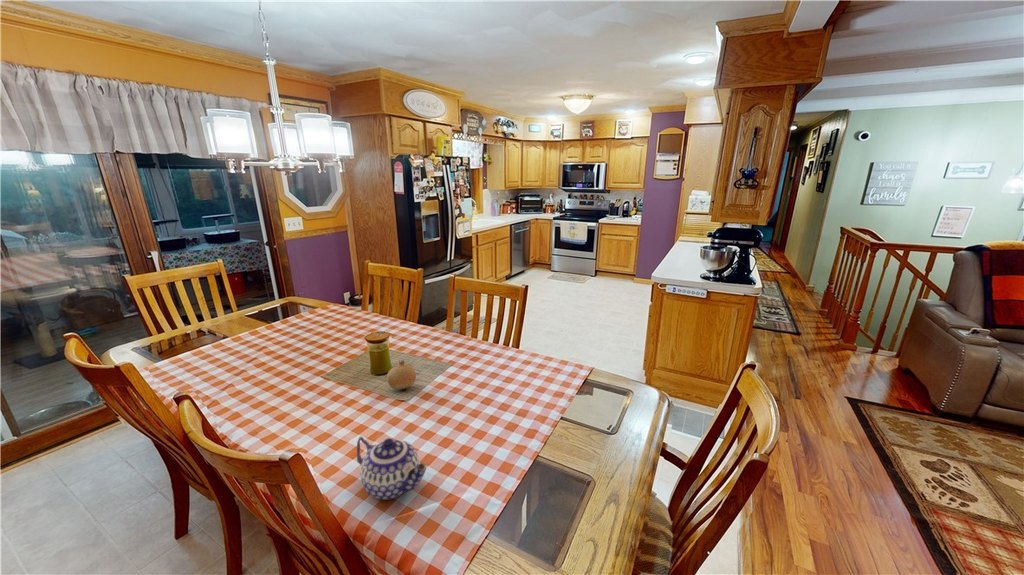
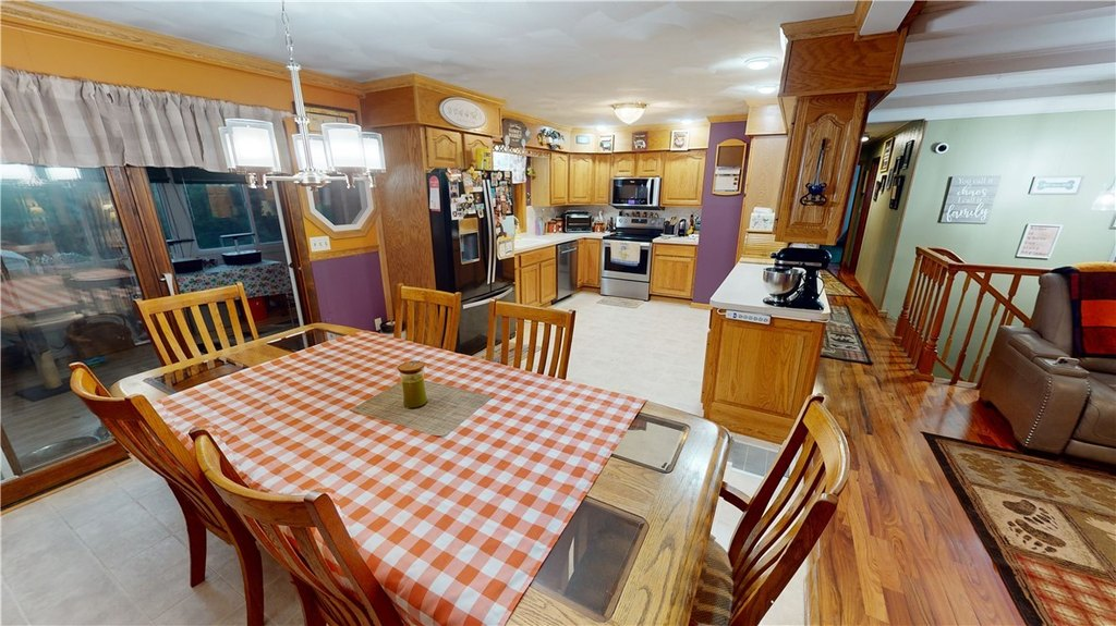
- fruit (401, 375)
- teapot (389, 462)
